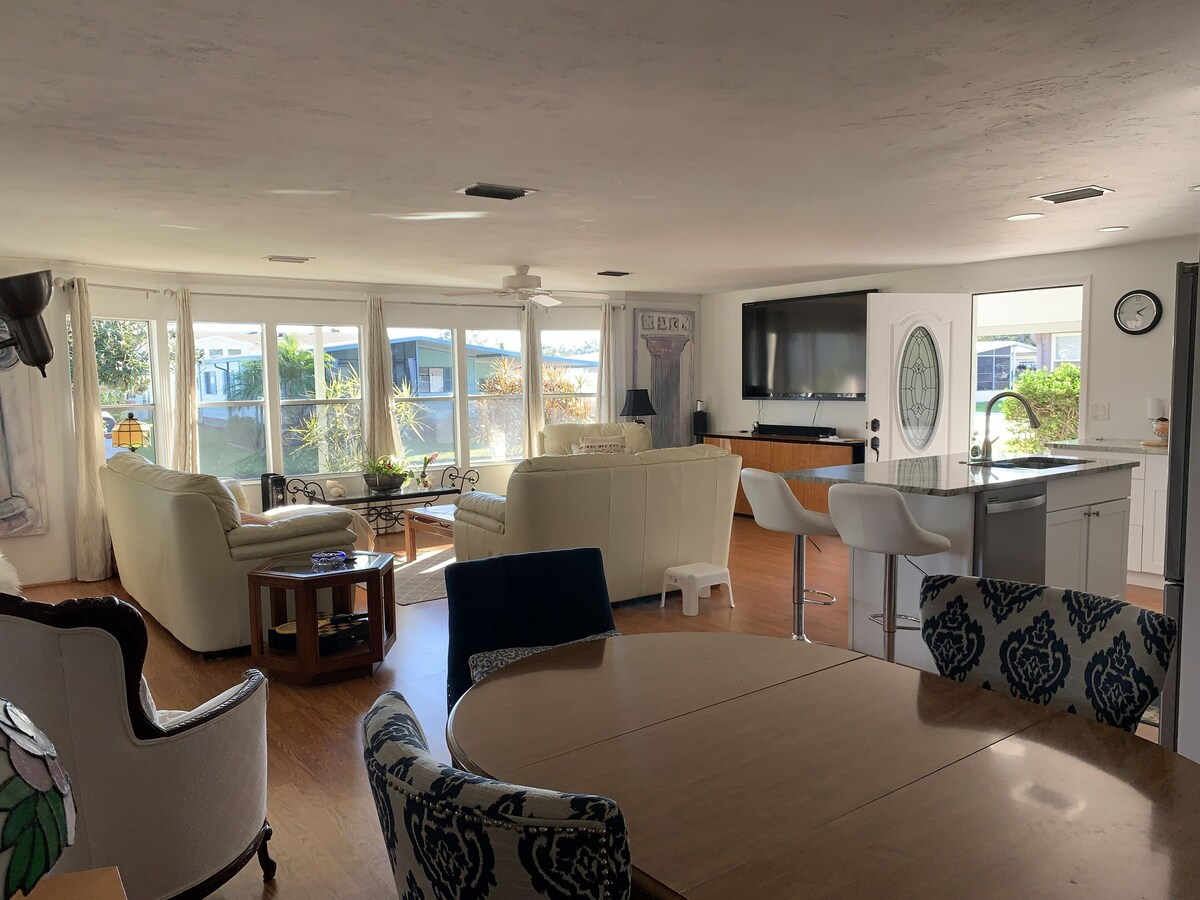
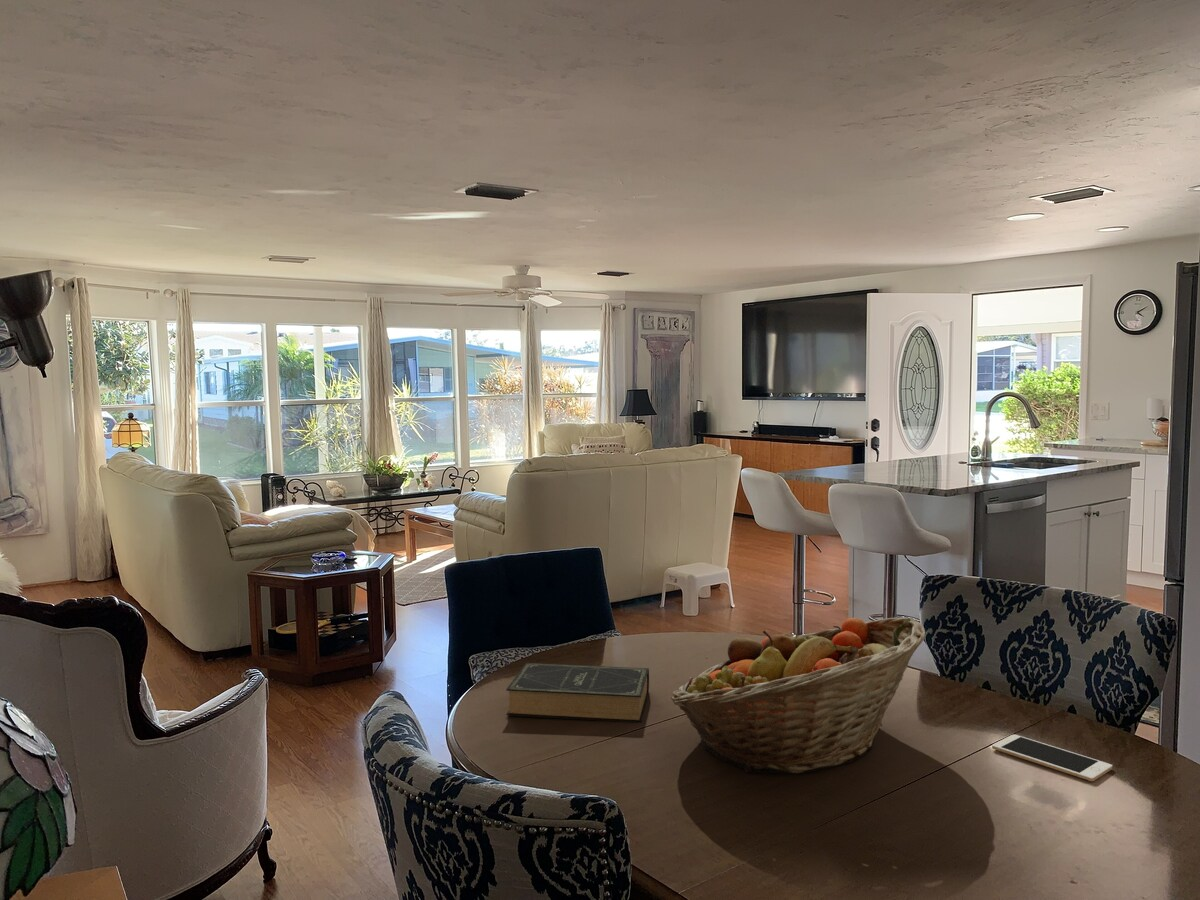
+ fruit basket (800, 680)
+ book (580, 690)
+ cell phone (1050, 756)
